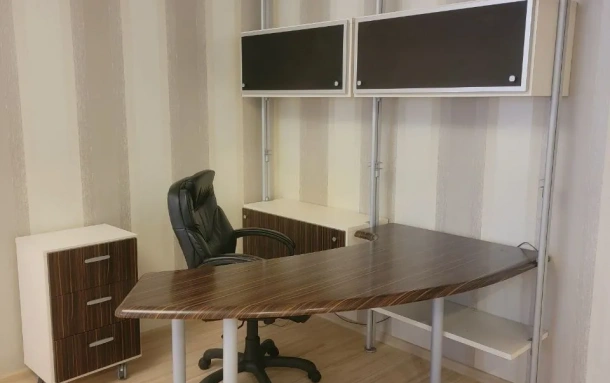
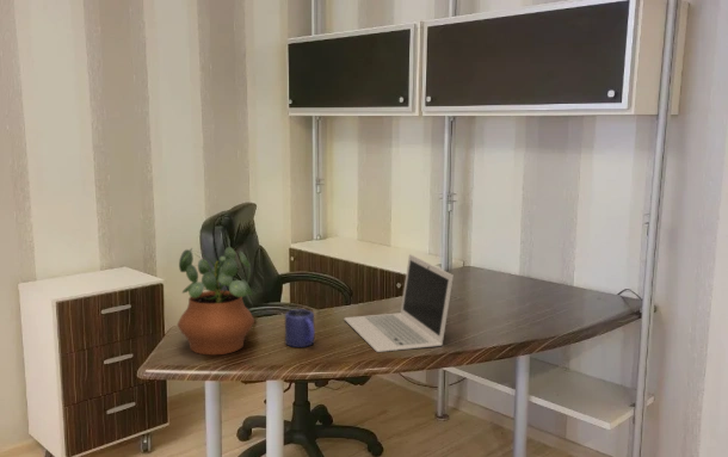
+ laptop (402, 298)
+ mug (302, 328)
+ potted plant (220, 299)
